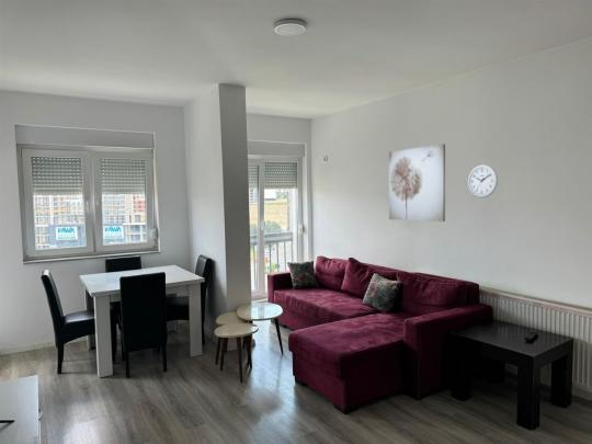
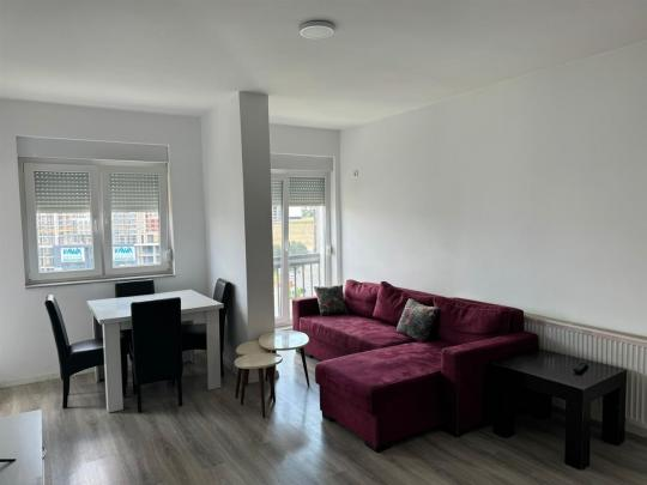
- wall clock (481, 181)
- wall art (414, 184)
